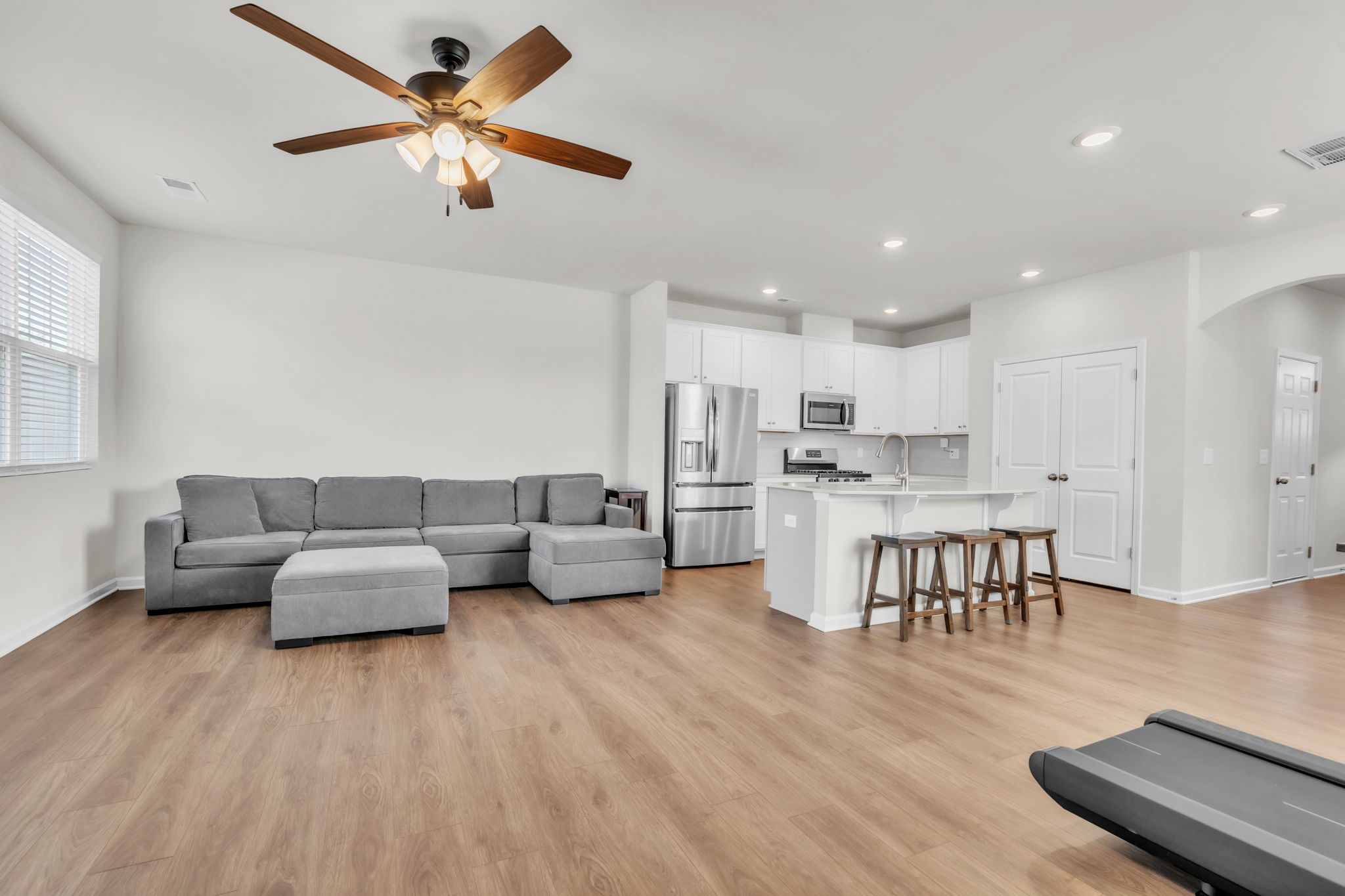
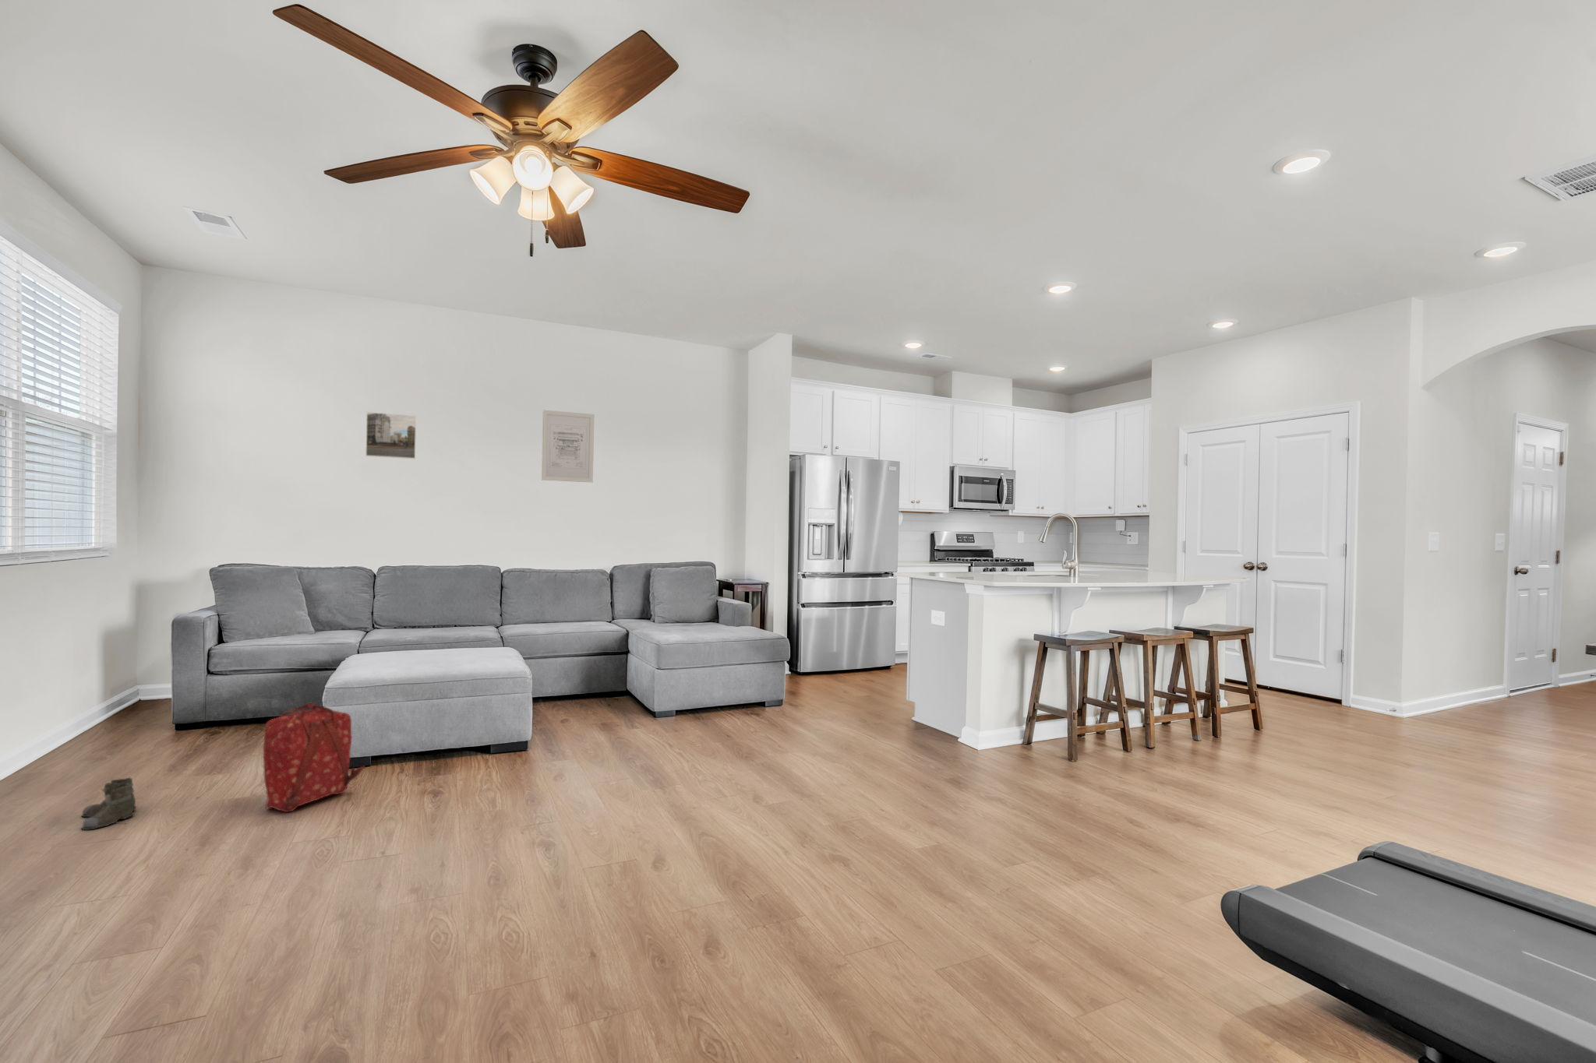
+ backpack (314, 752)
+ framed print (392, 435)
+ wall art (568, 446)
+ boots (108, 801)
